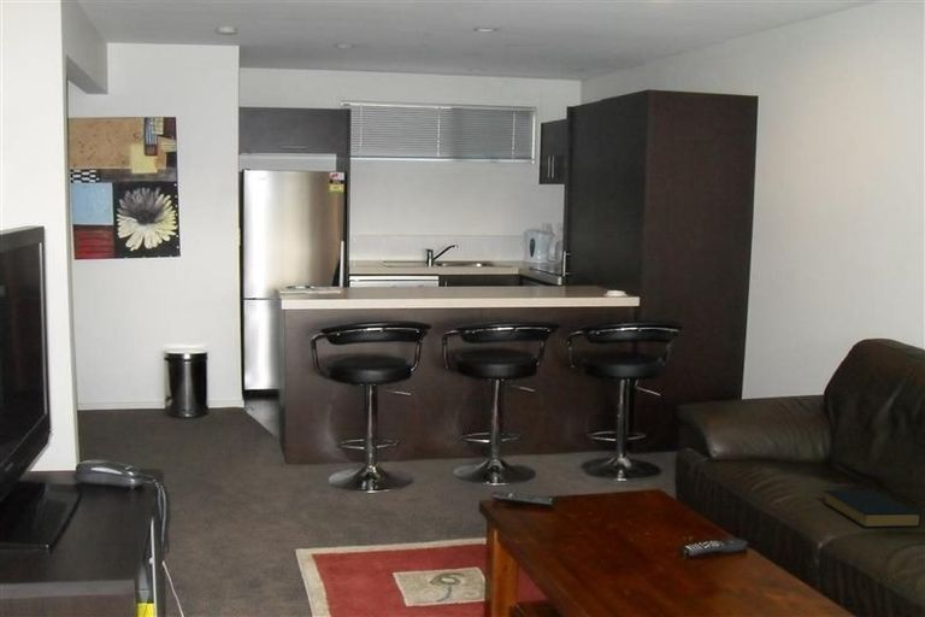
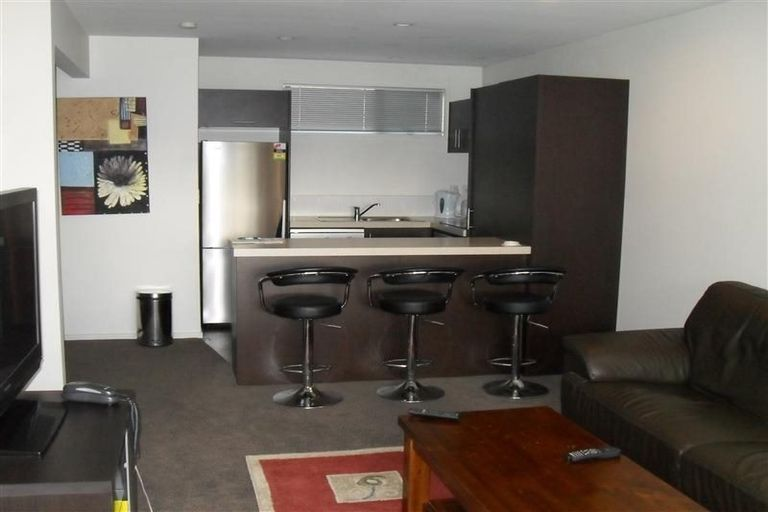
- hardback book (870, 507)
